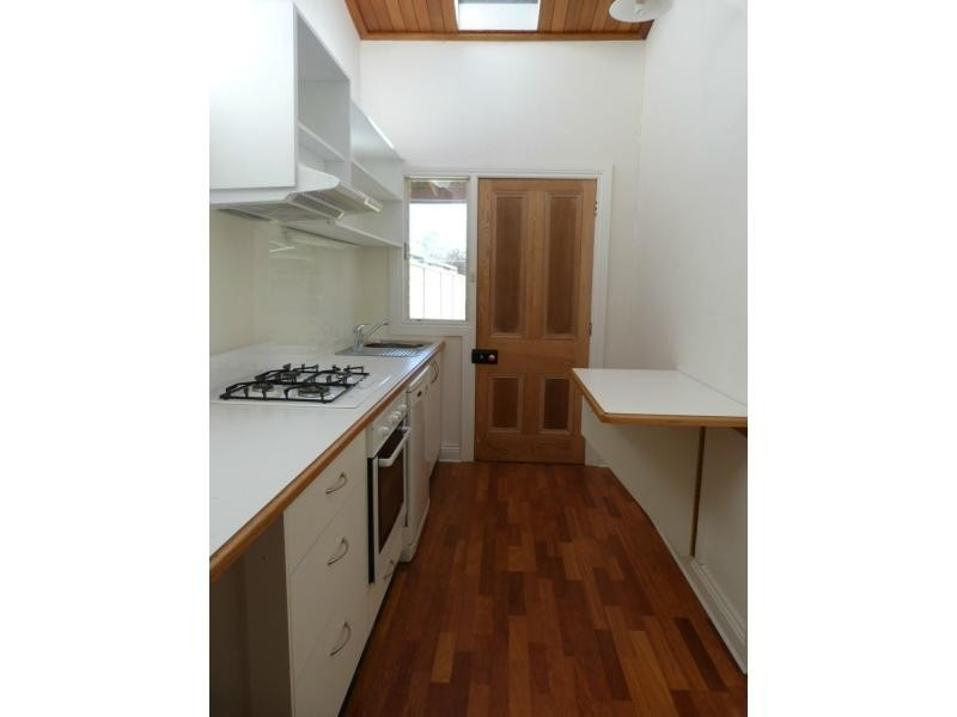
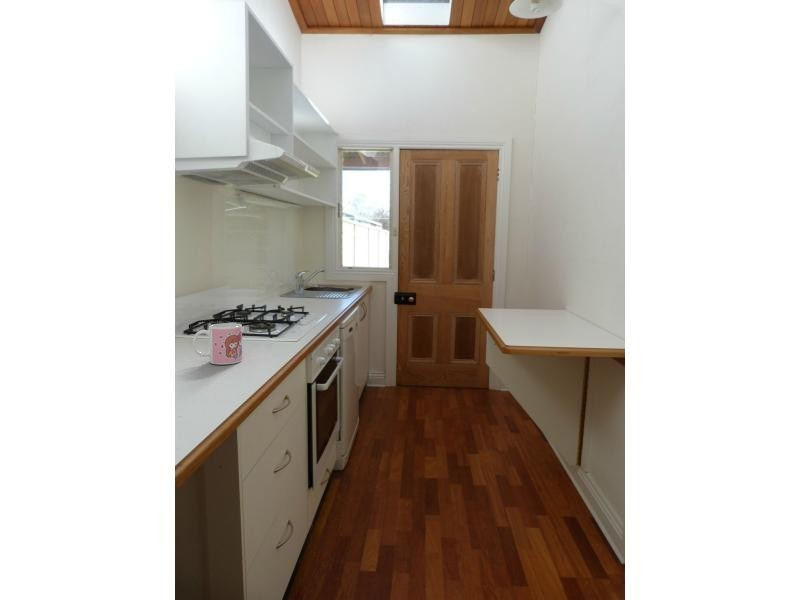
+ mug (220, 343)
